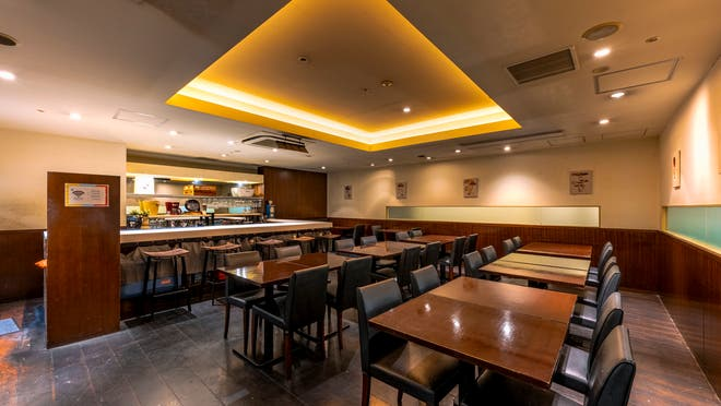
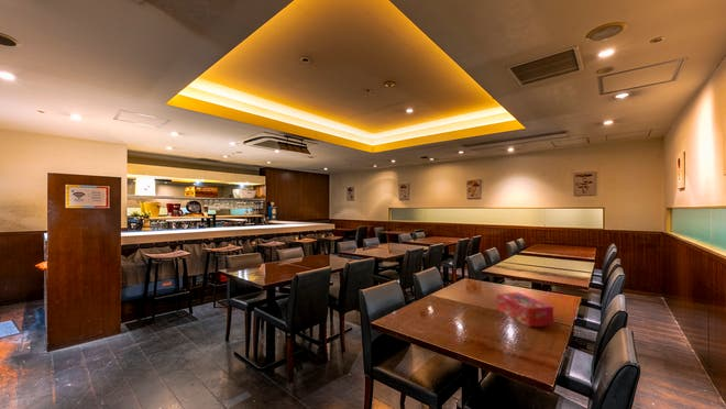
+ tissue box (522, 308)
